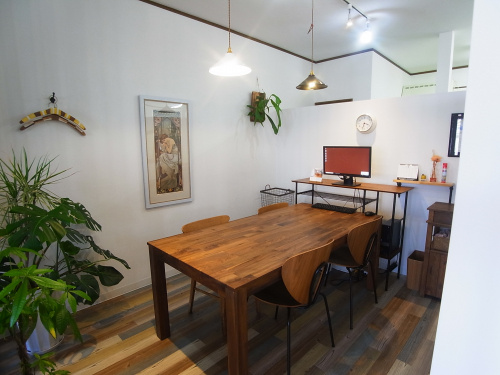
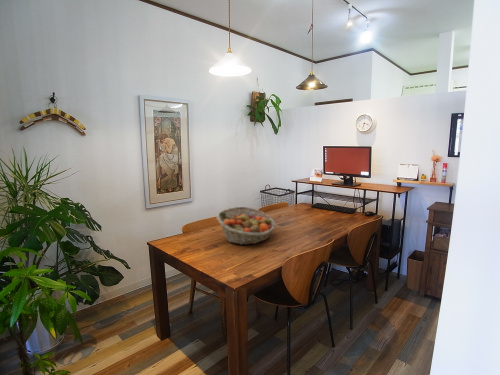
+ fruit basket (246, 224)
